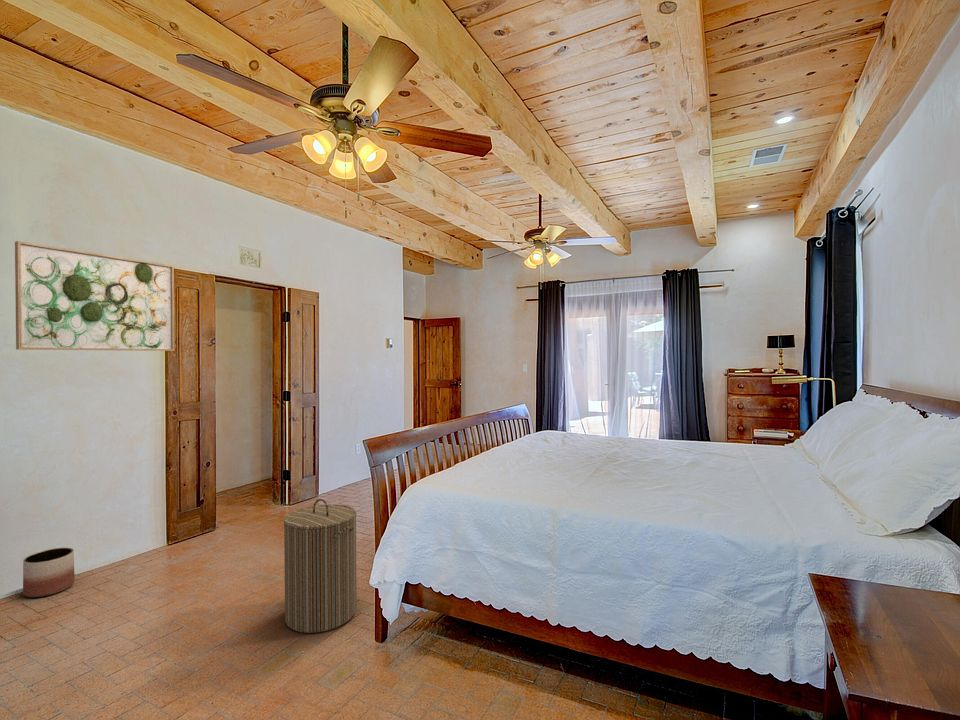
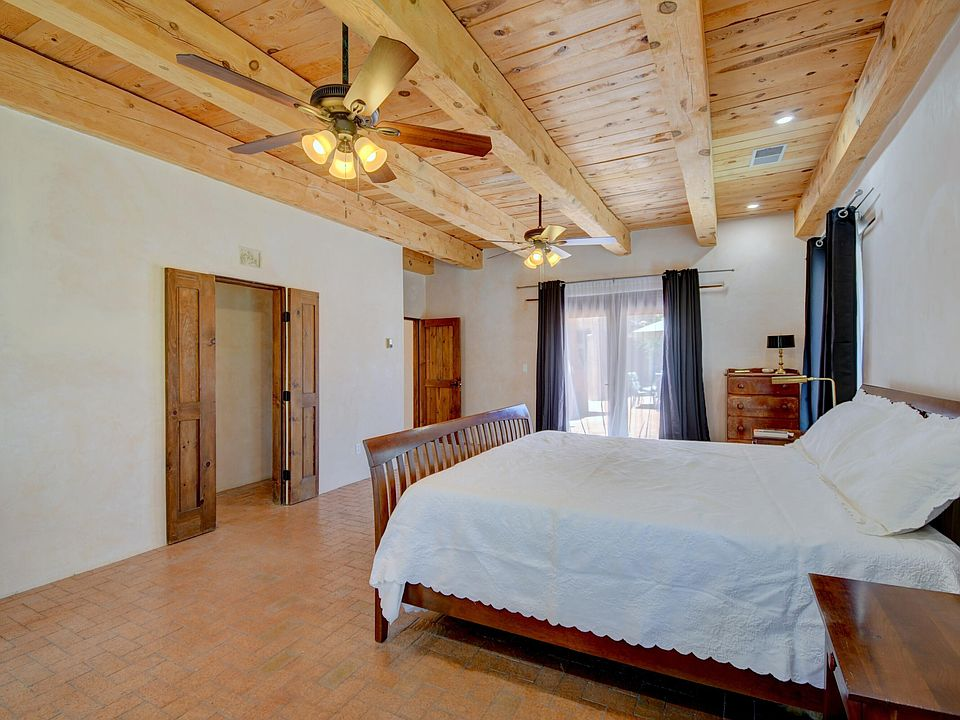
- planter (49, 572)
- laundry hamper (321, 556)
- wall art (105, 302)
